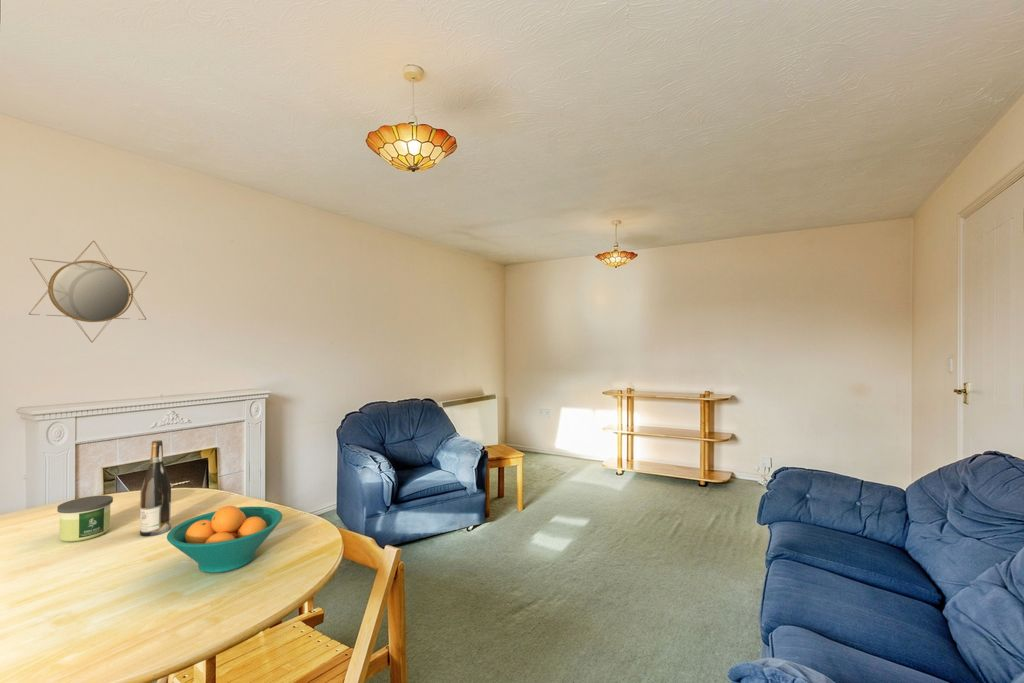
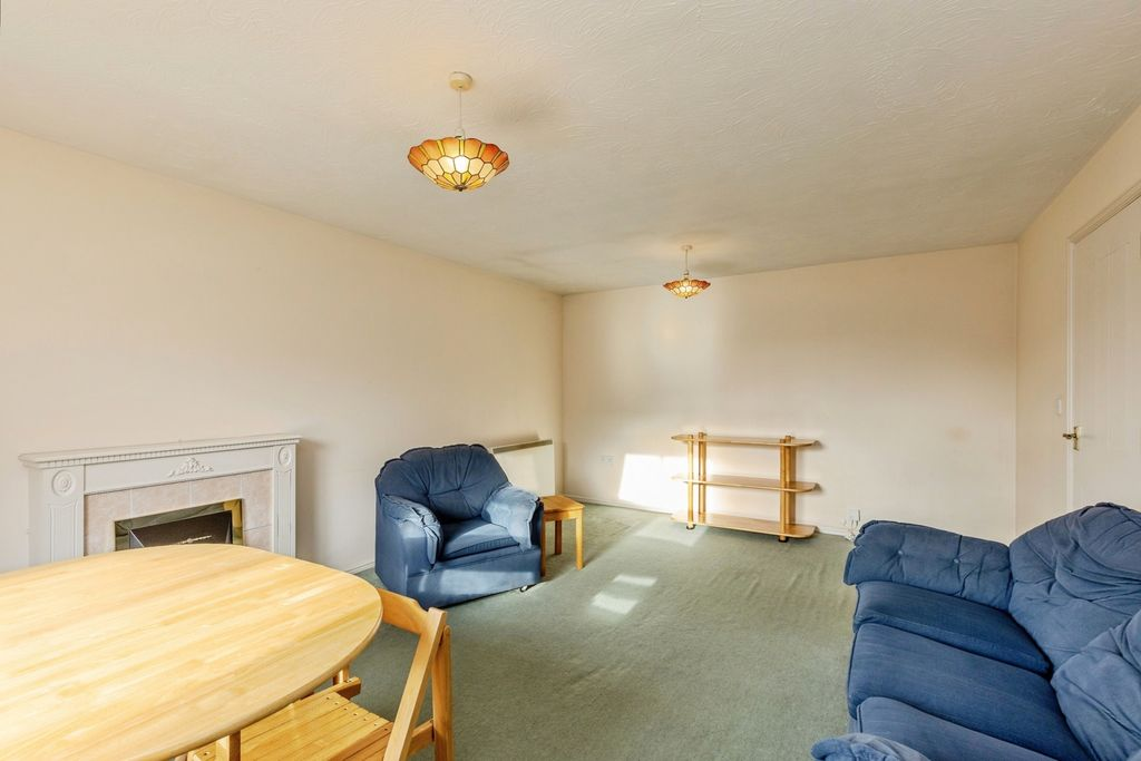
- wine bottle (156, 486)
- home mirror (92, 291)
- candle (85, 518)
- fruit bowl (227, 534)
